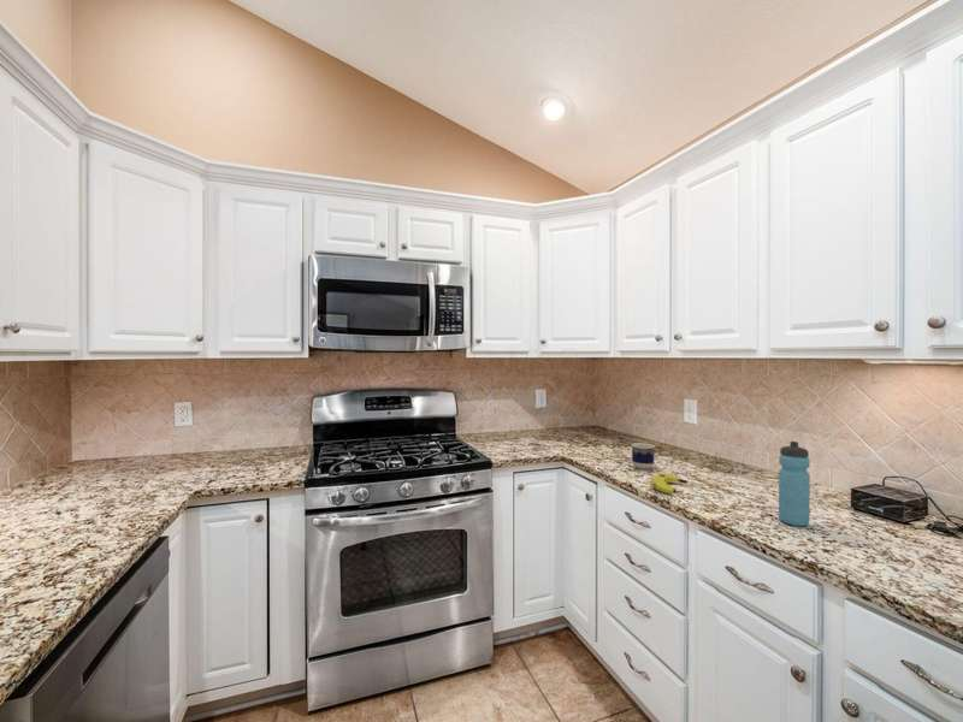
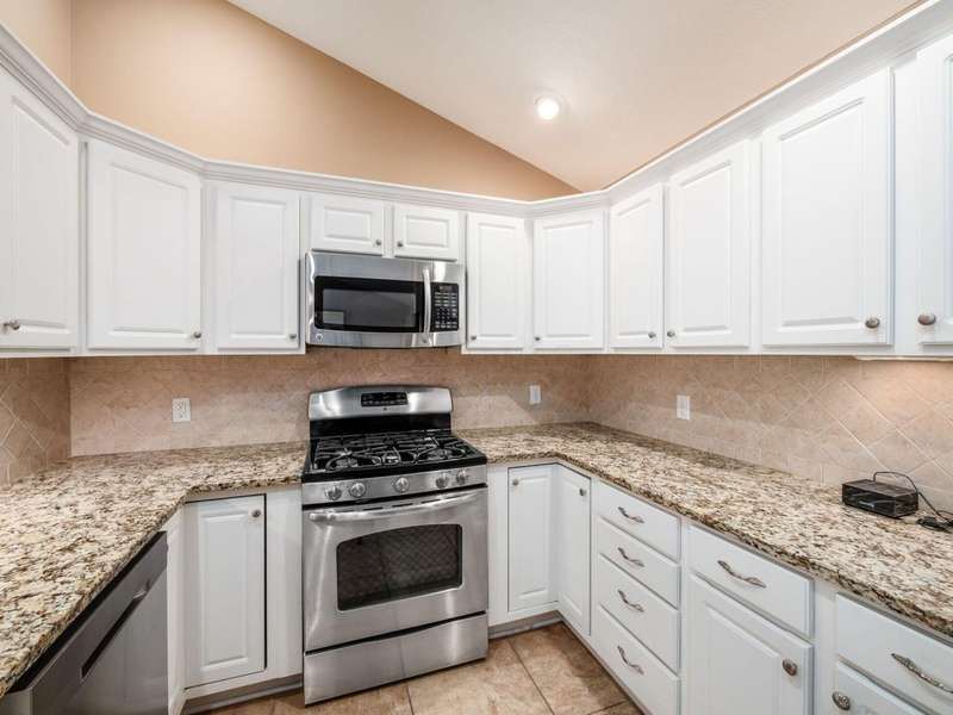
- banana (670, 481)
- water bottle (793, 481)
- cup (640, 455)
